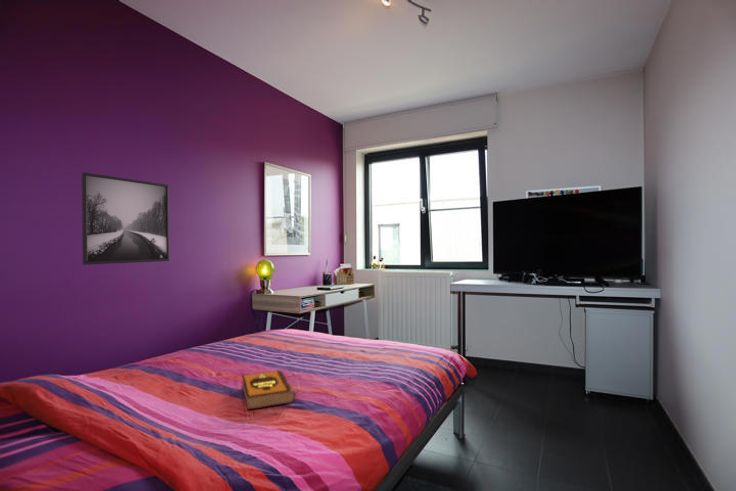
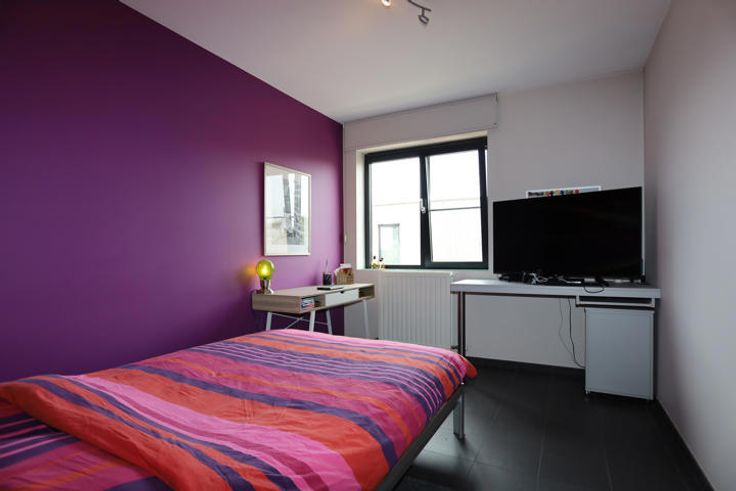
- hardback book (267, 388)
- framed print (129, 220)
